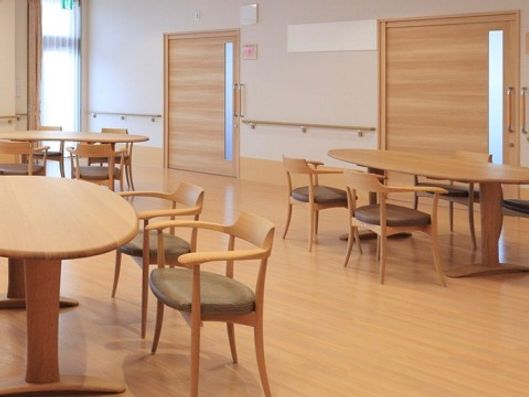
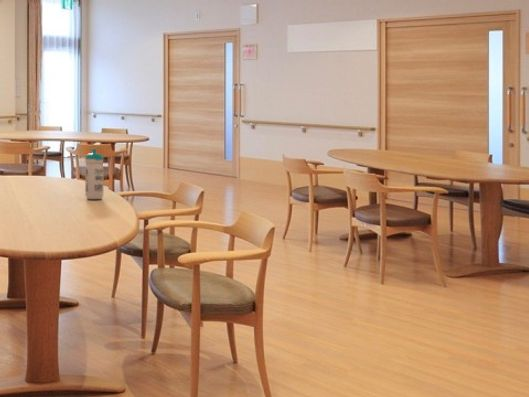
+ water bottle (94, 173)
